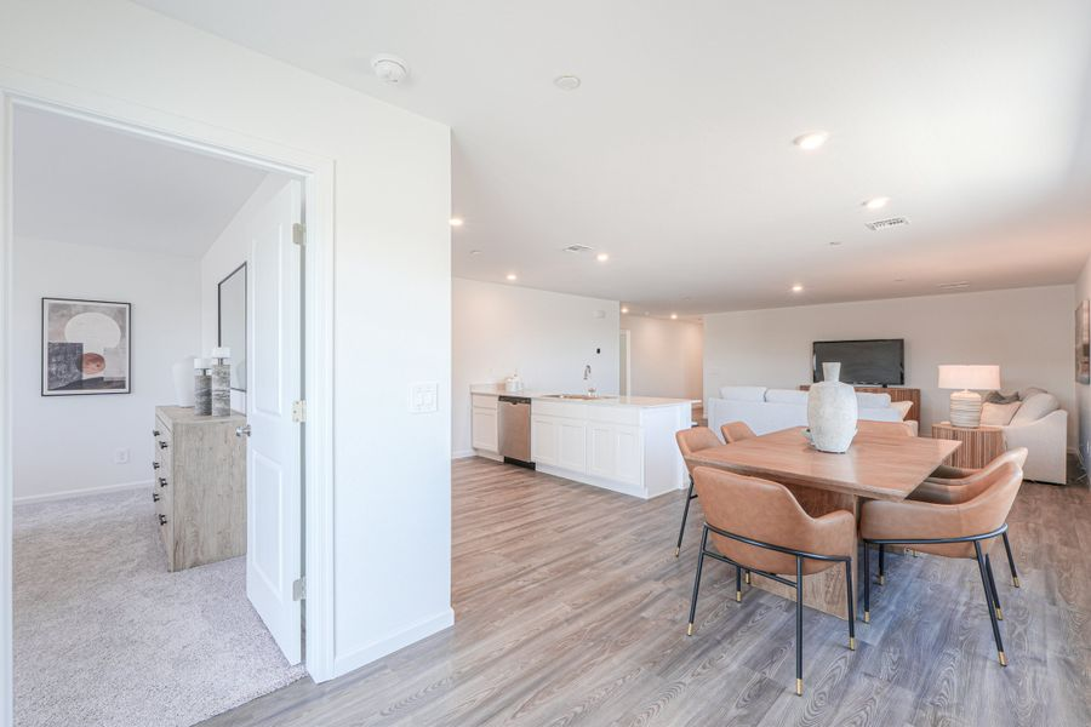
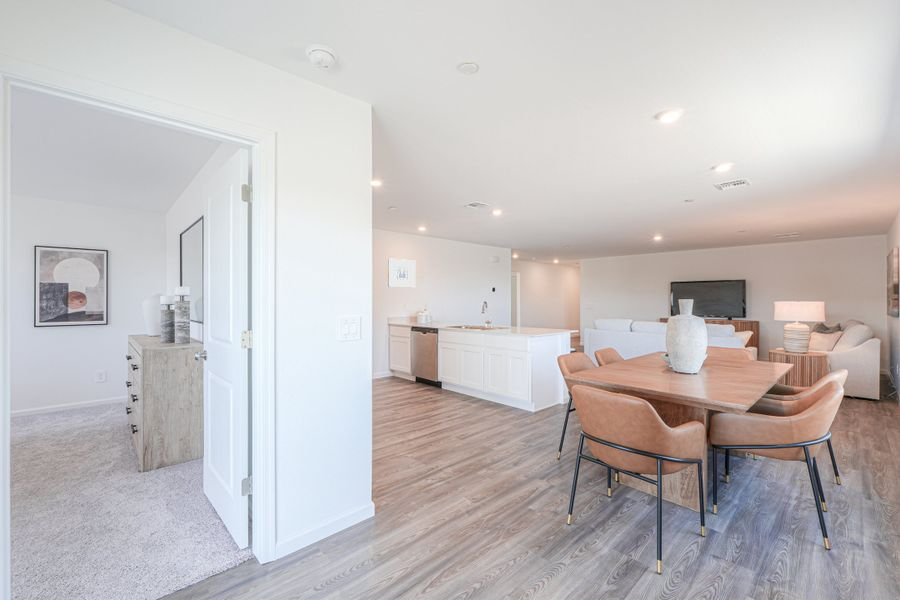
+ wall art (402, 273)
